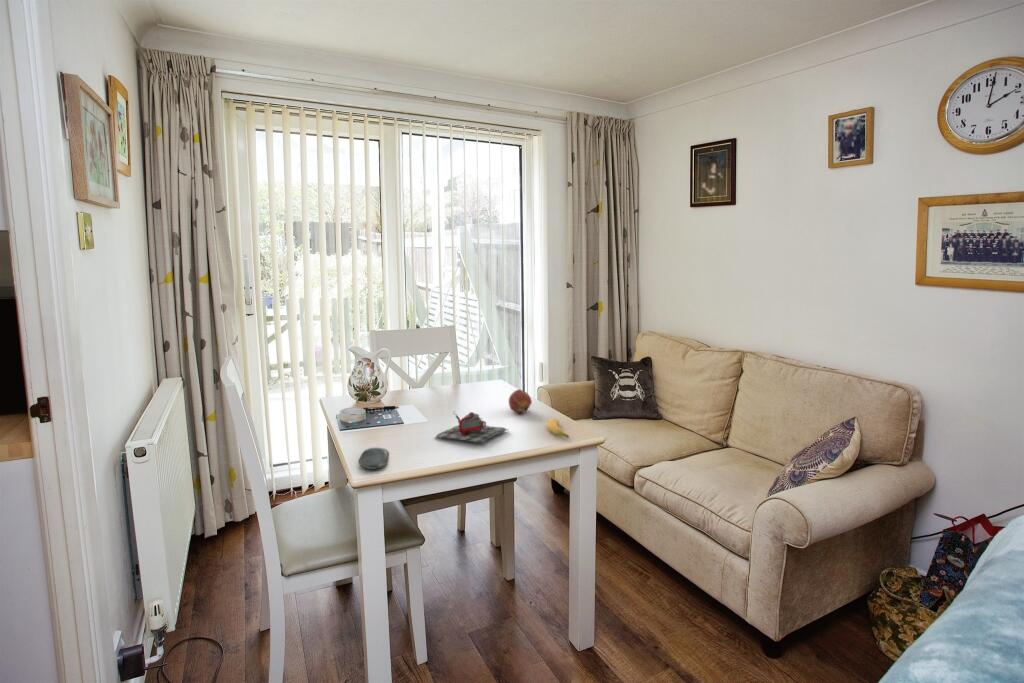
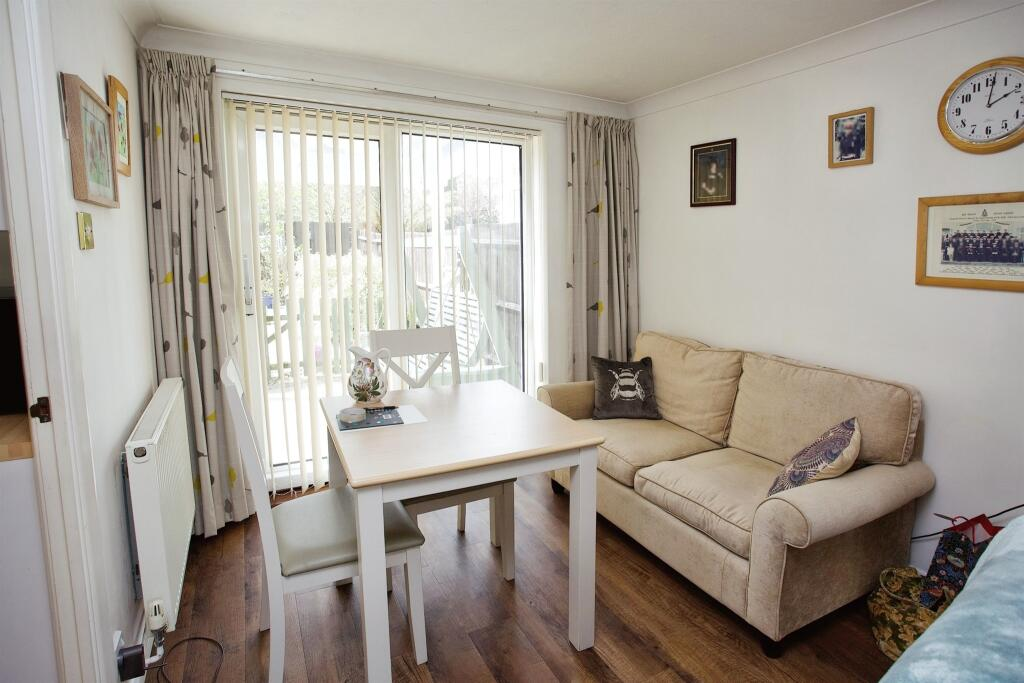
- teapot (472, 423)
- oval tray (374, 457)
- banana (557, 426)
- fruit (520, 400)
